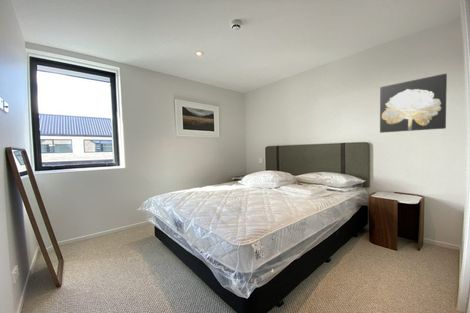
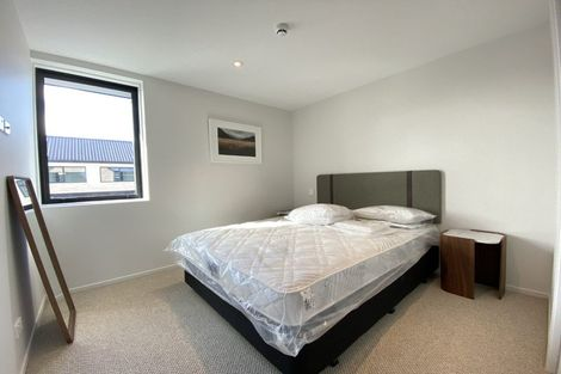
- wall art (410, 106)
